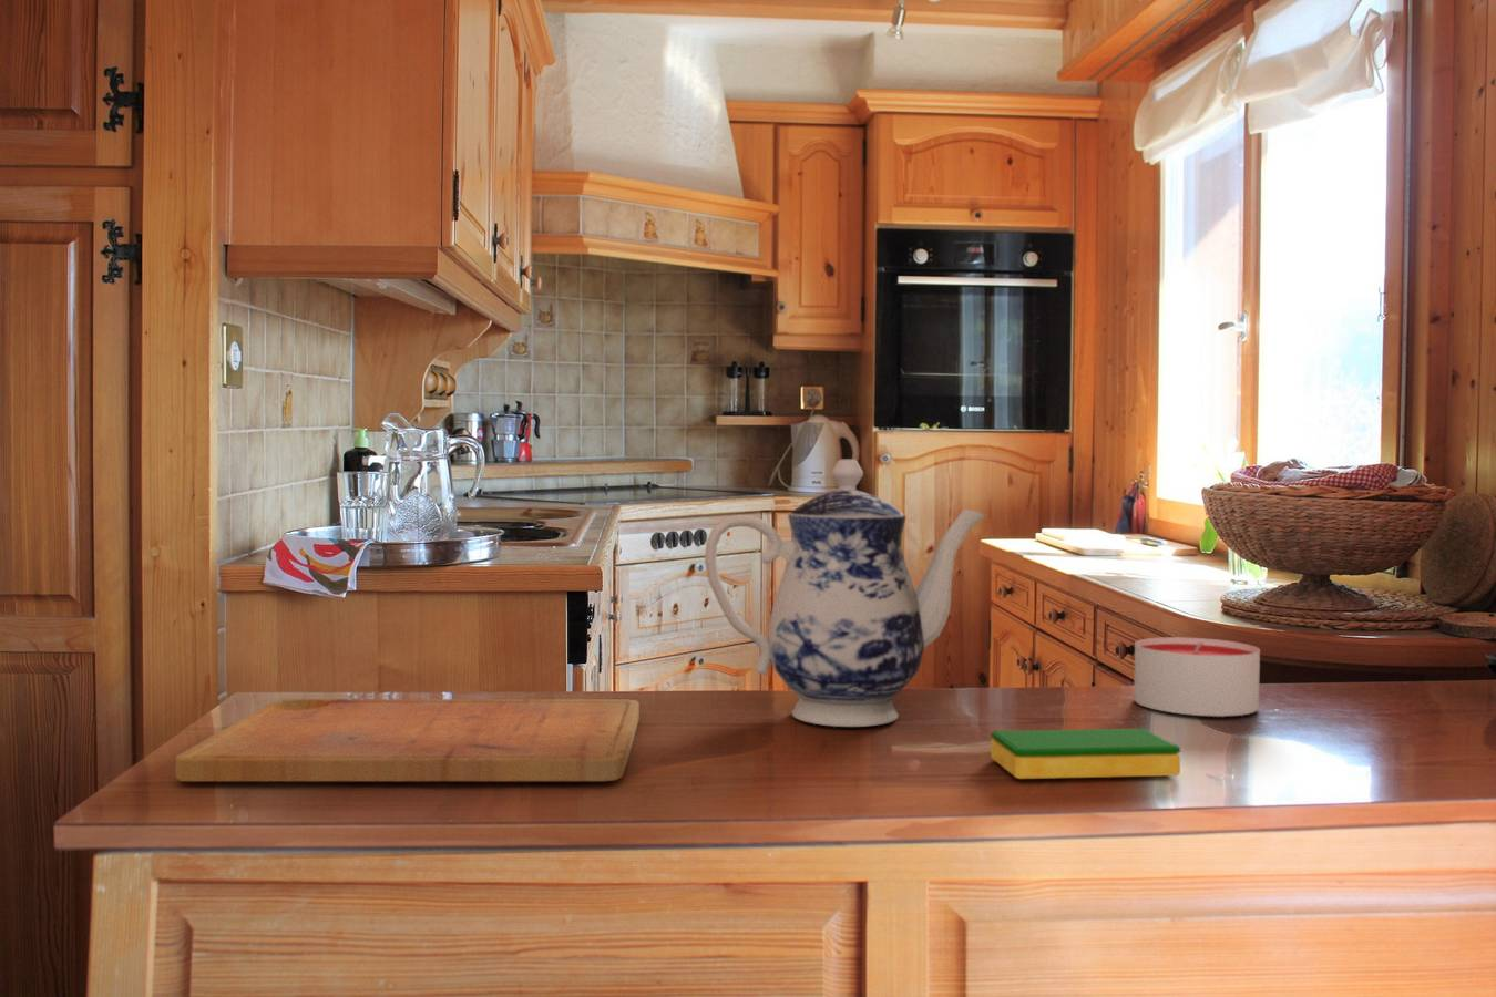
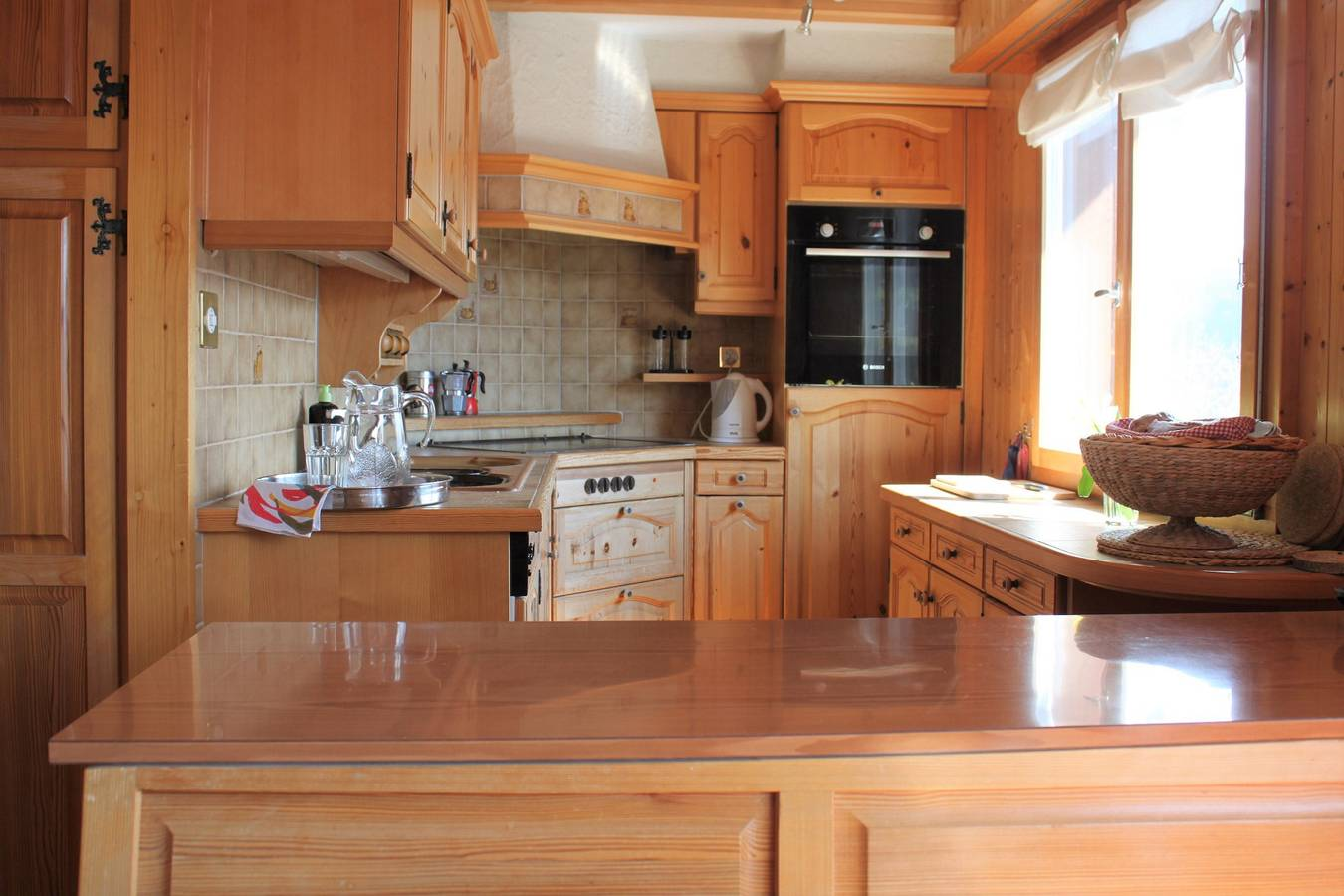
- dish sponge (1083, 752)
- candle (1195, 672)
- cutting board (431, 736)
- teapot (846, 588)
